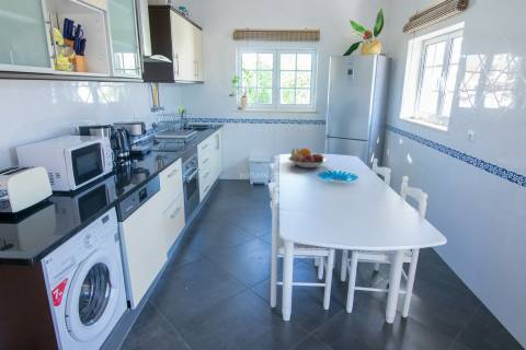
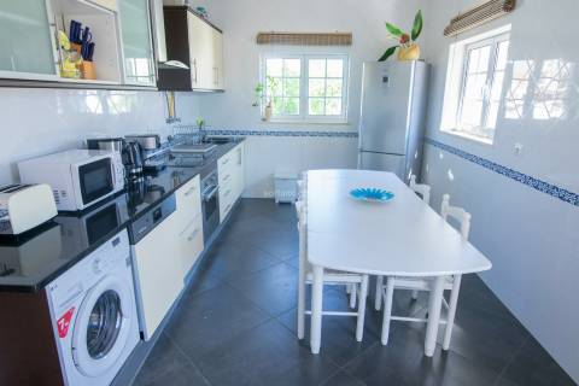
- fruit bowl (307, 156)
